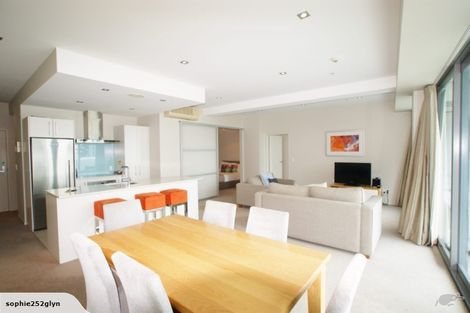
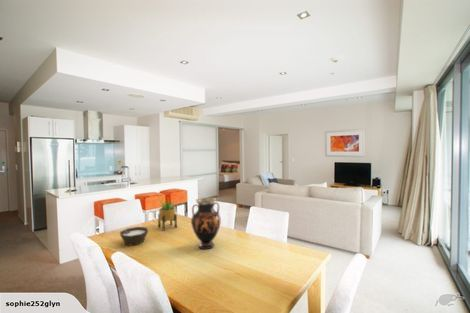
+ vase (206, 222)
+ bowl (134, 236)
+ potted plant (167, 211)
